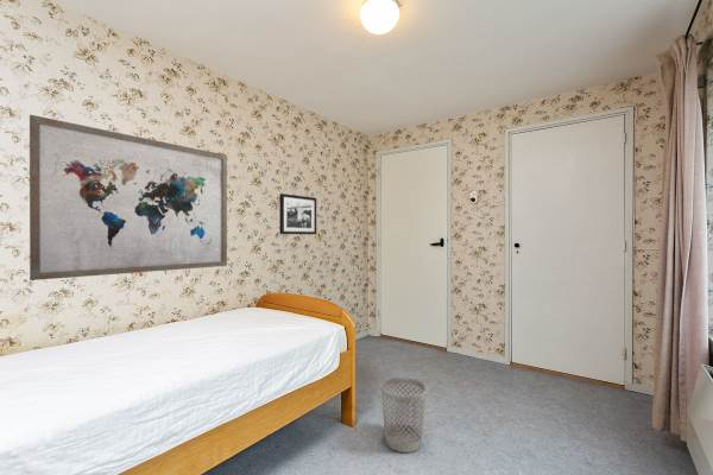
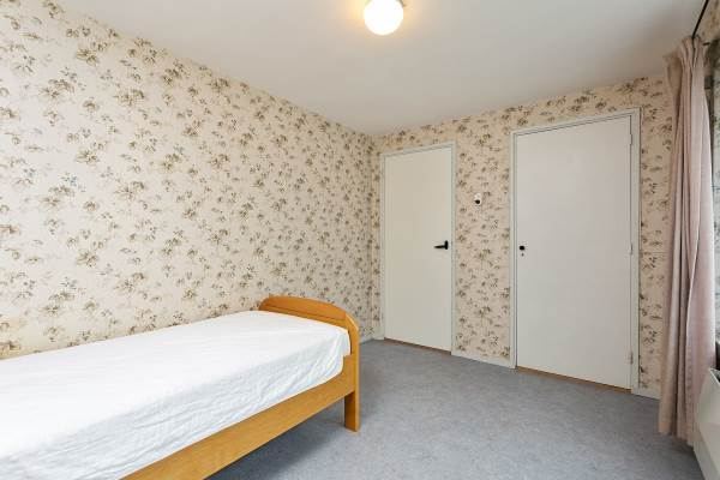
- wall art (147, 204)
- wastebasket (403, 413)
- picture frame (298, 215)
